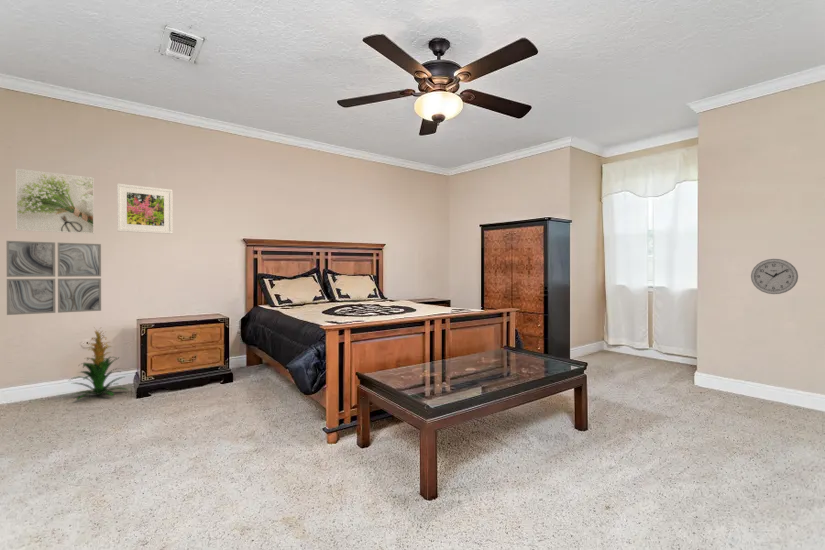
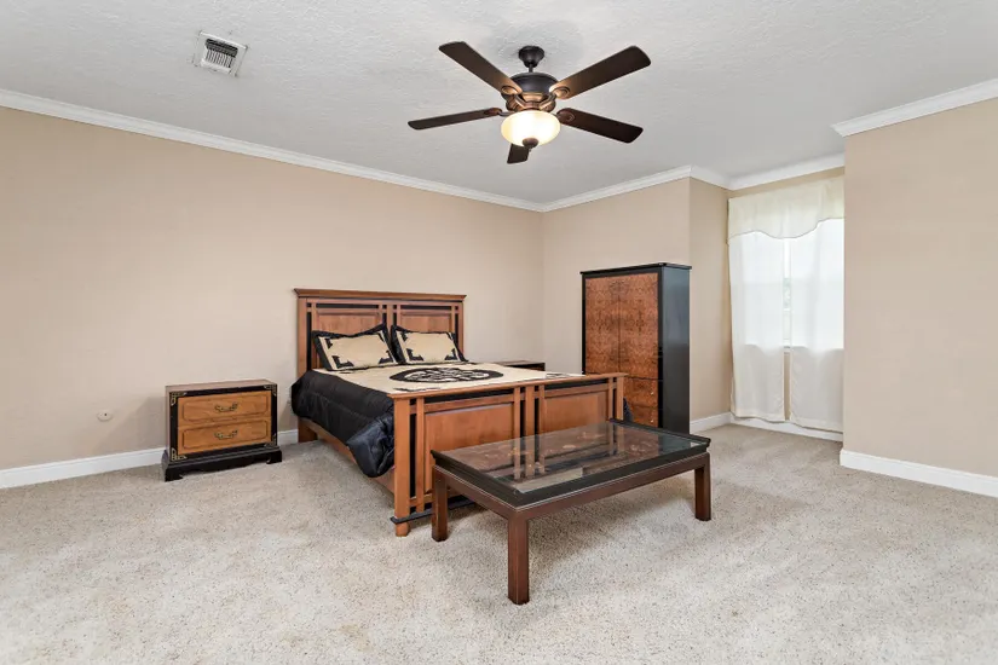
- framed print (56, 202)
- wall art (58, 276)
- wall clock (773, 276)
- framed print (145, 209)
- indoor plant (99, 360)
